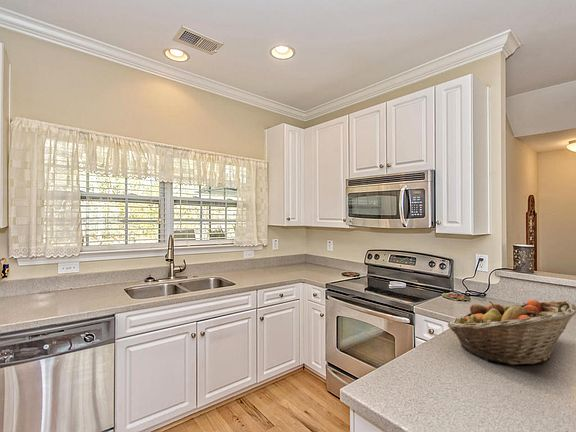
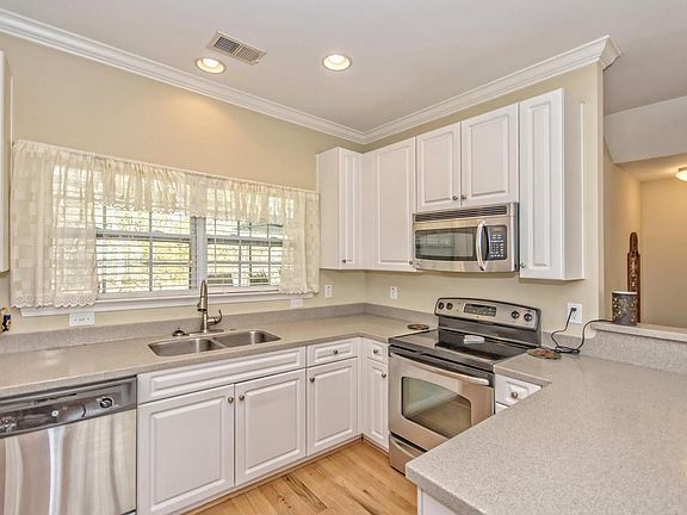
- fruit basket (509, 324)
